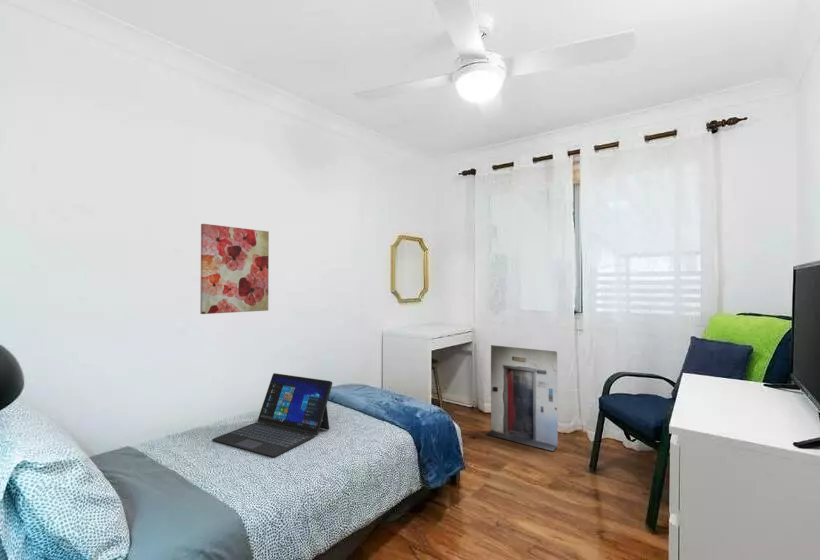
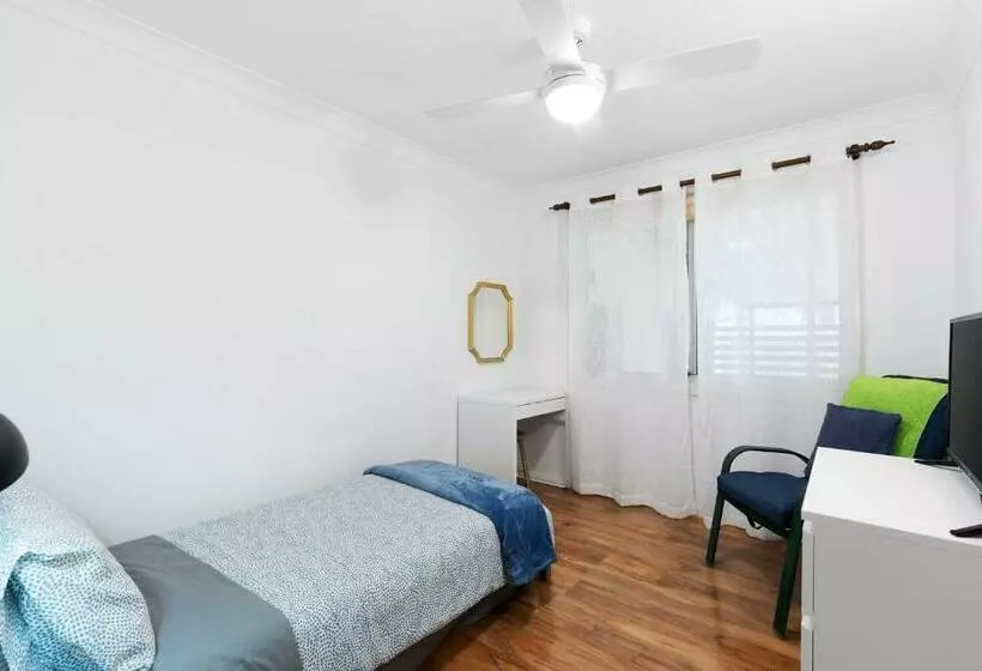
- laptop (274, 409)
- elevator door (523, 392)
- wall art (236, 269)
